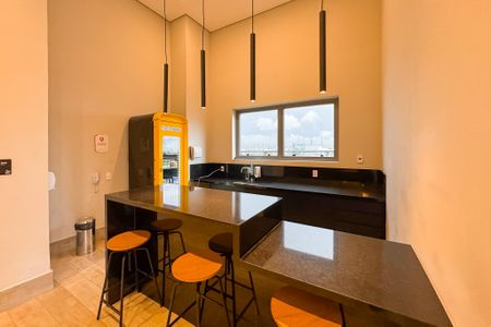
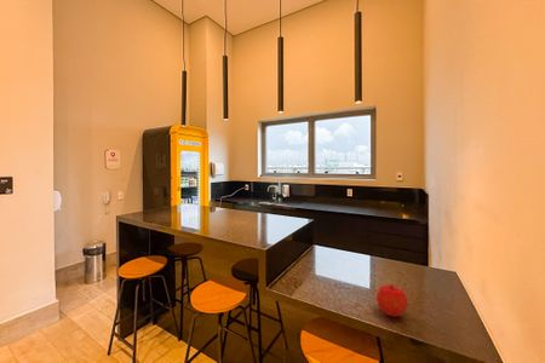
+ fruit (391, 299)
